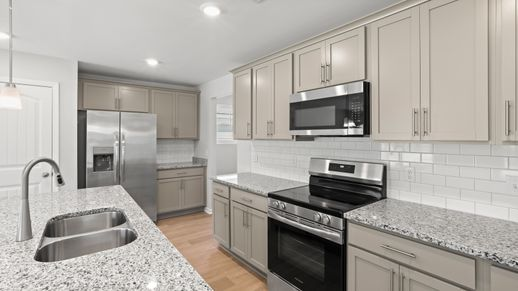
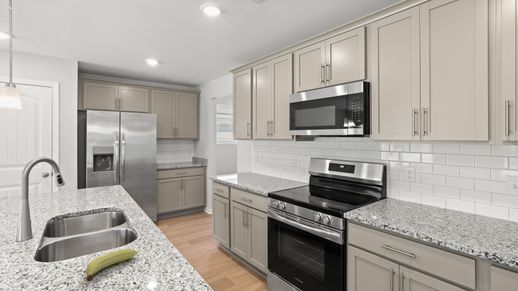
+ fruit (112, 261)
